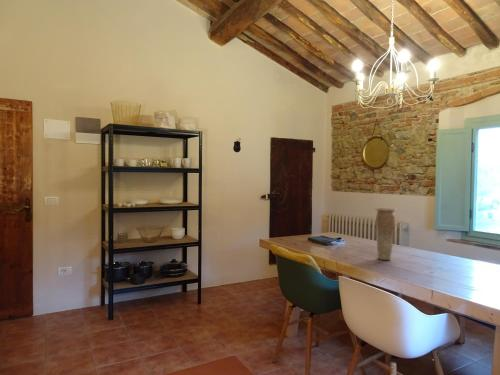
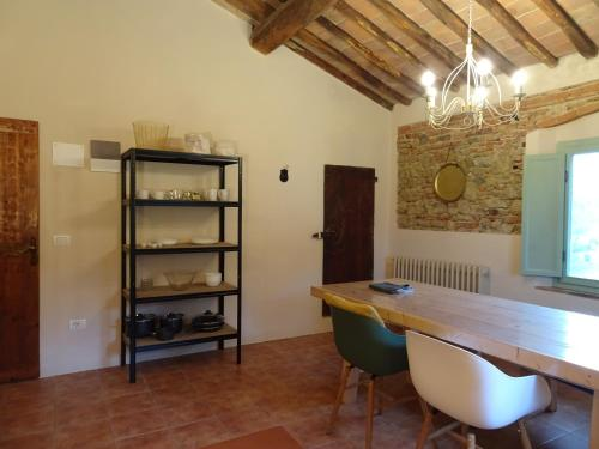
- vase (385, 234)
